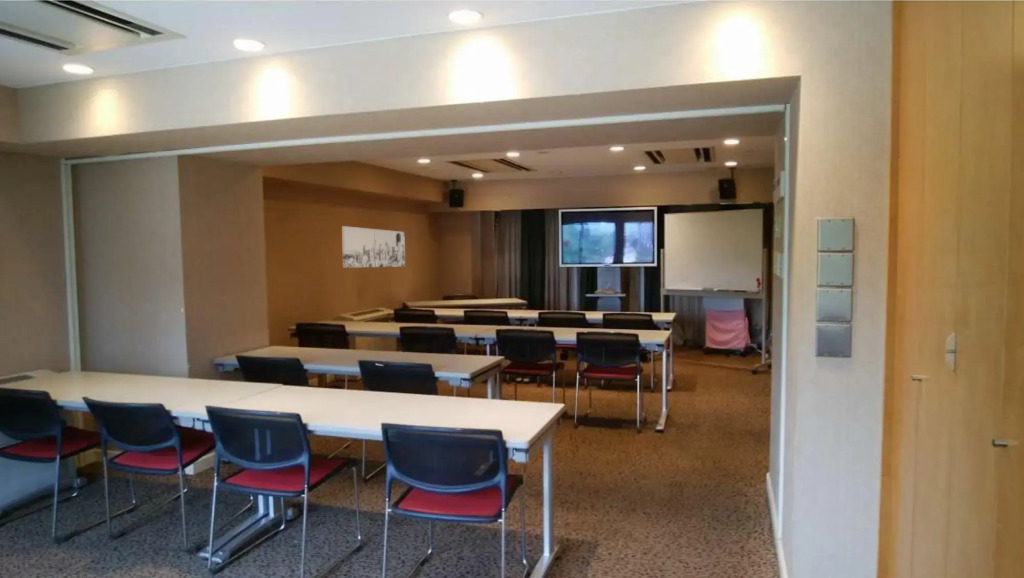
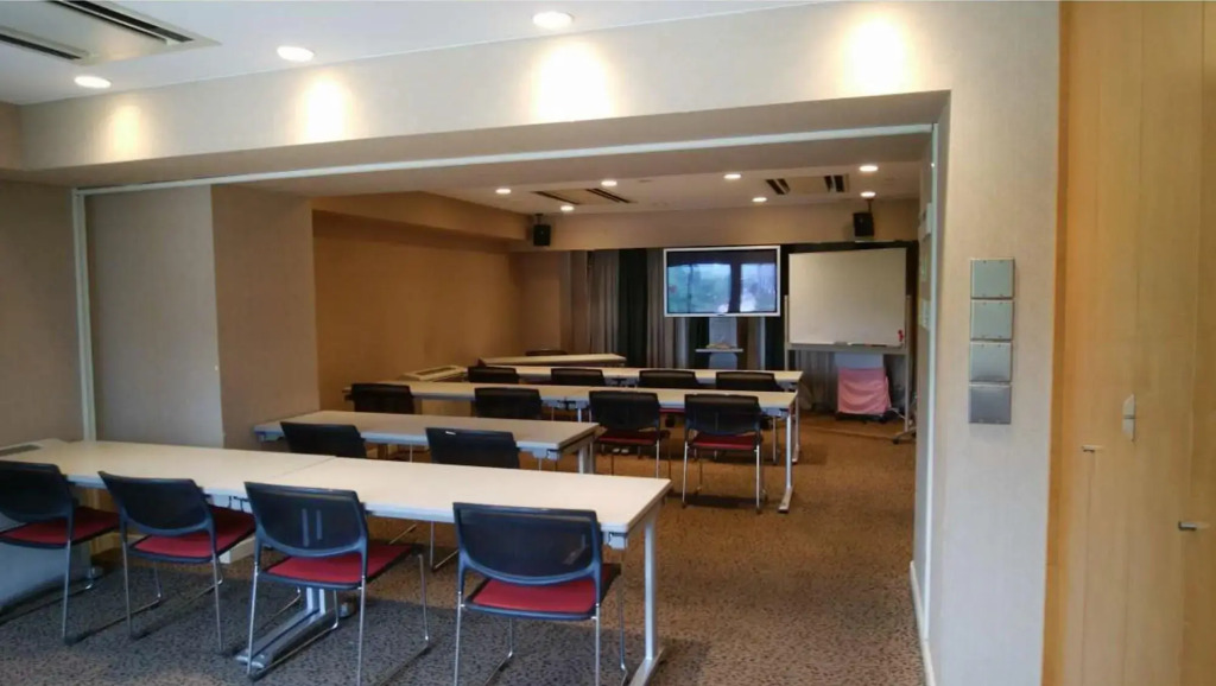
- wall art (376, 248)
